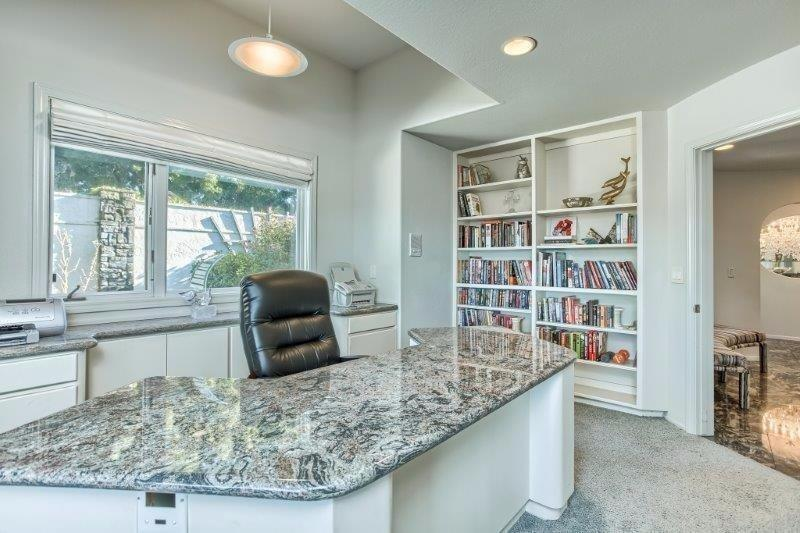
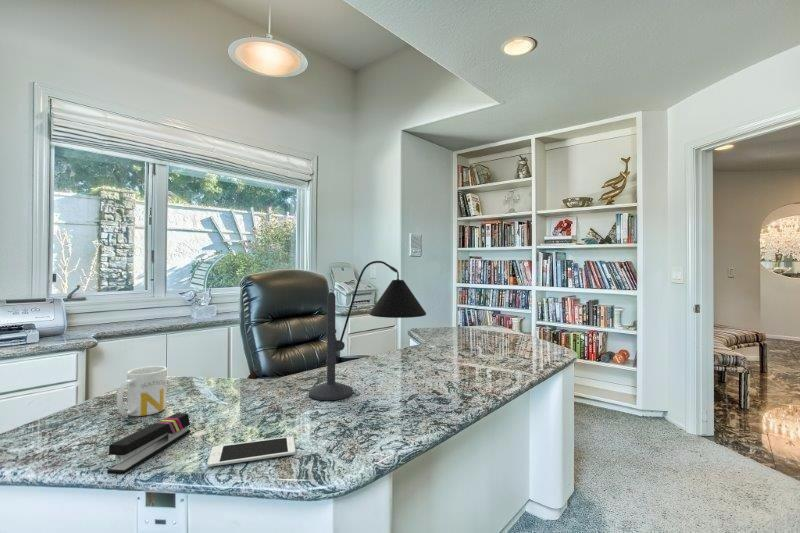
+ cell phone (253, 450)
+ desk lamp (371, 315)
+ mug (144, 392)
+ stapler (153, 437)
